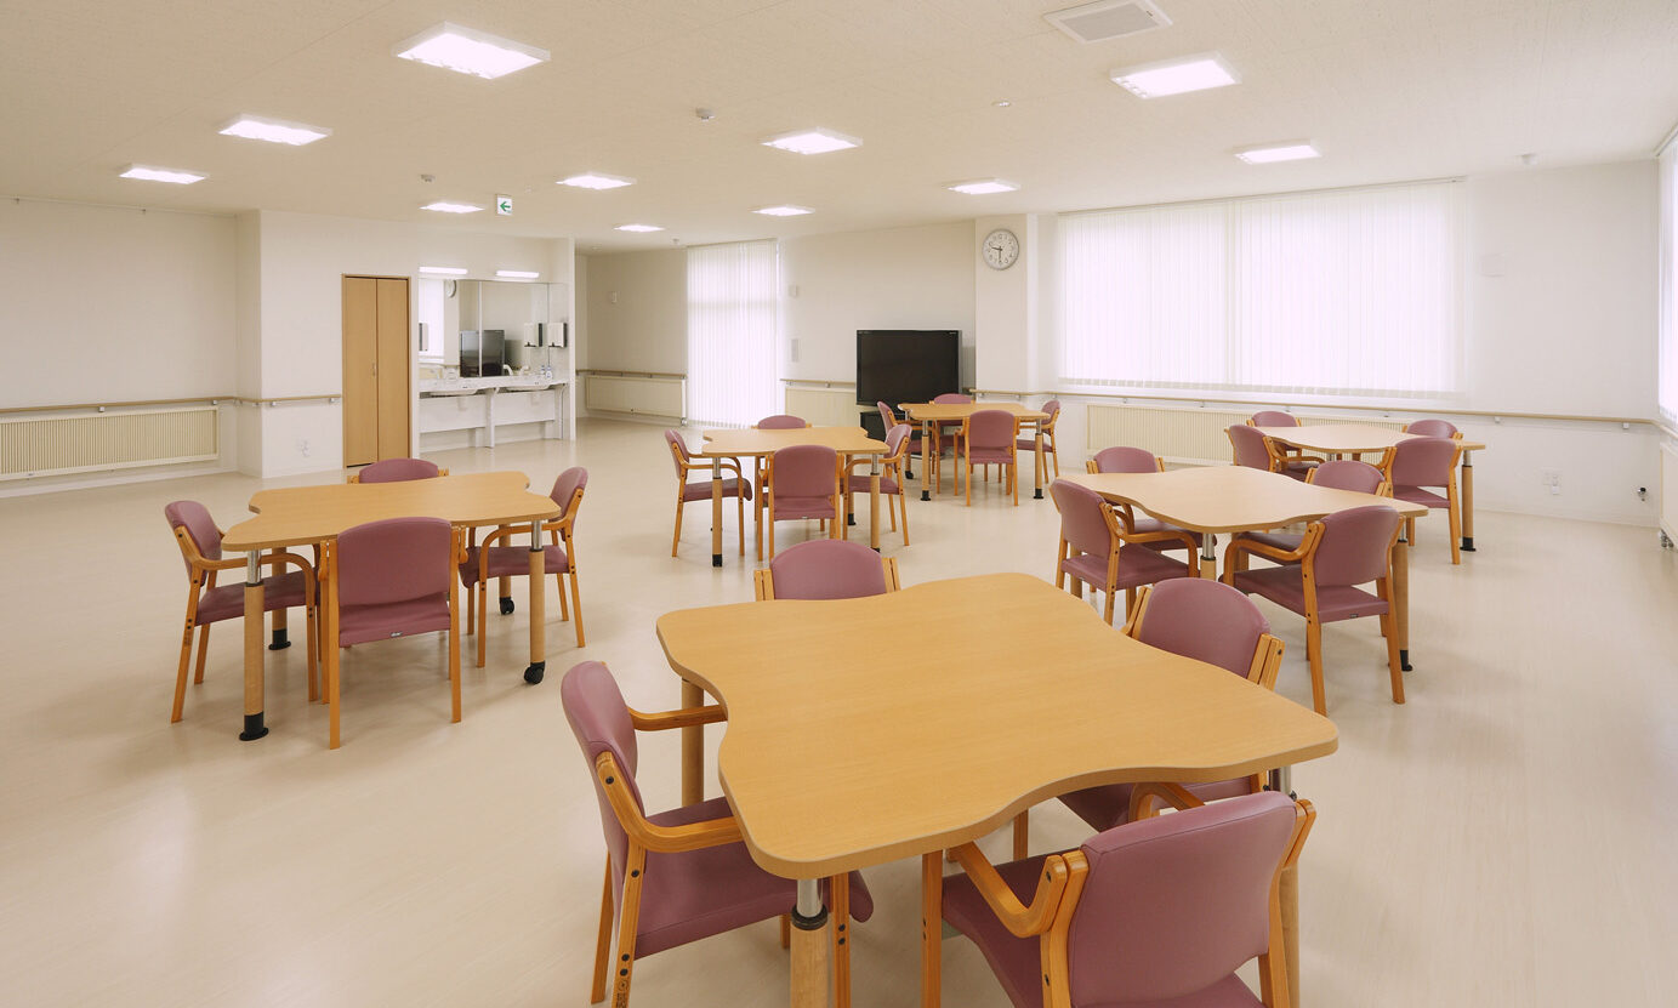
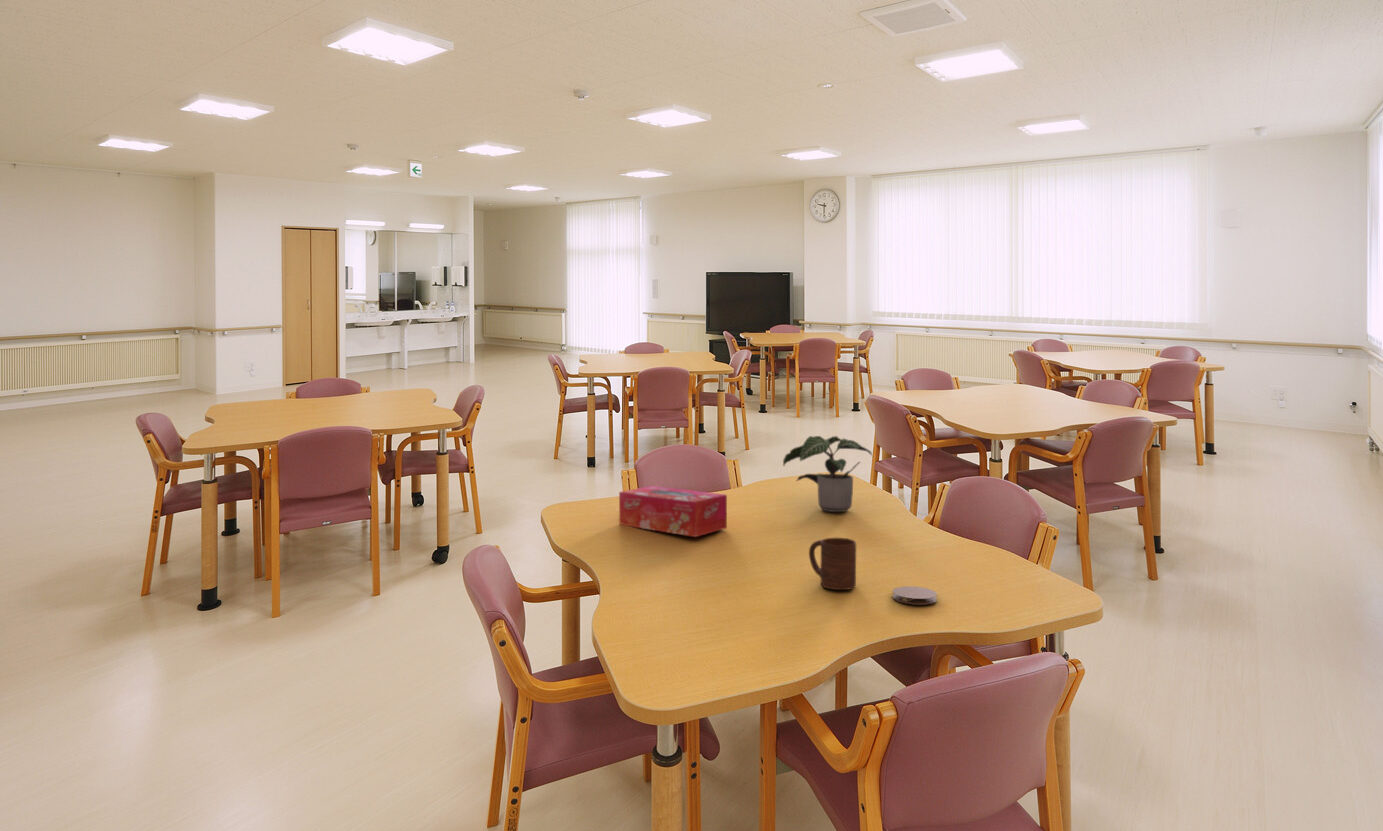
+ coaster (914, 595)
+ potted plant (828, 471)
+ tissue box (672, 509)
+ cup (832, 563)
